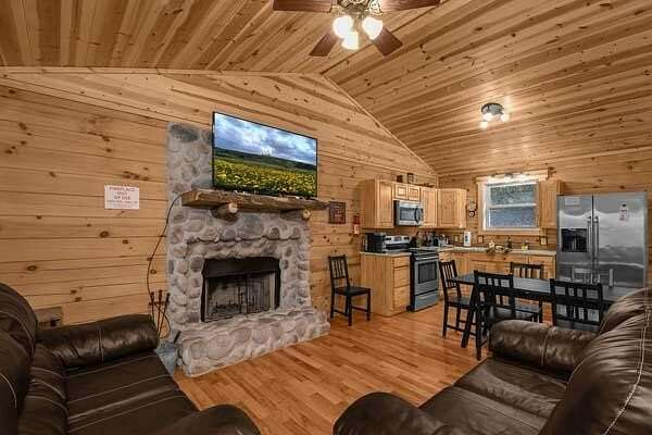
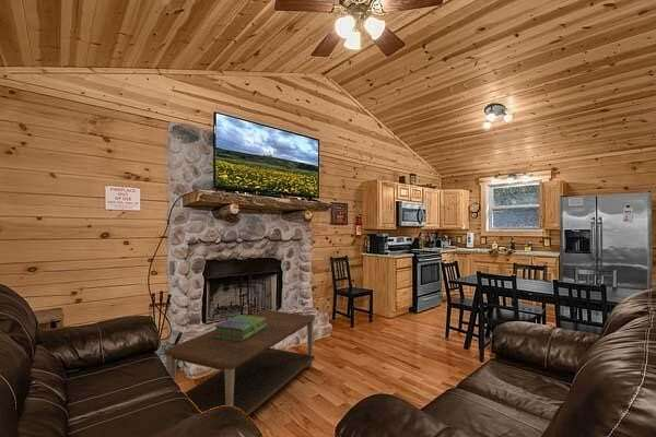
+ coffee table (250, 359)
+ stack of books (241, 327)
